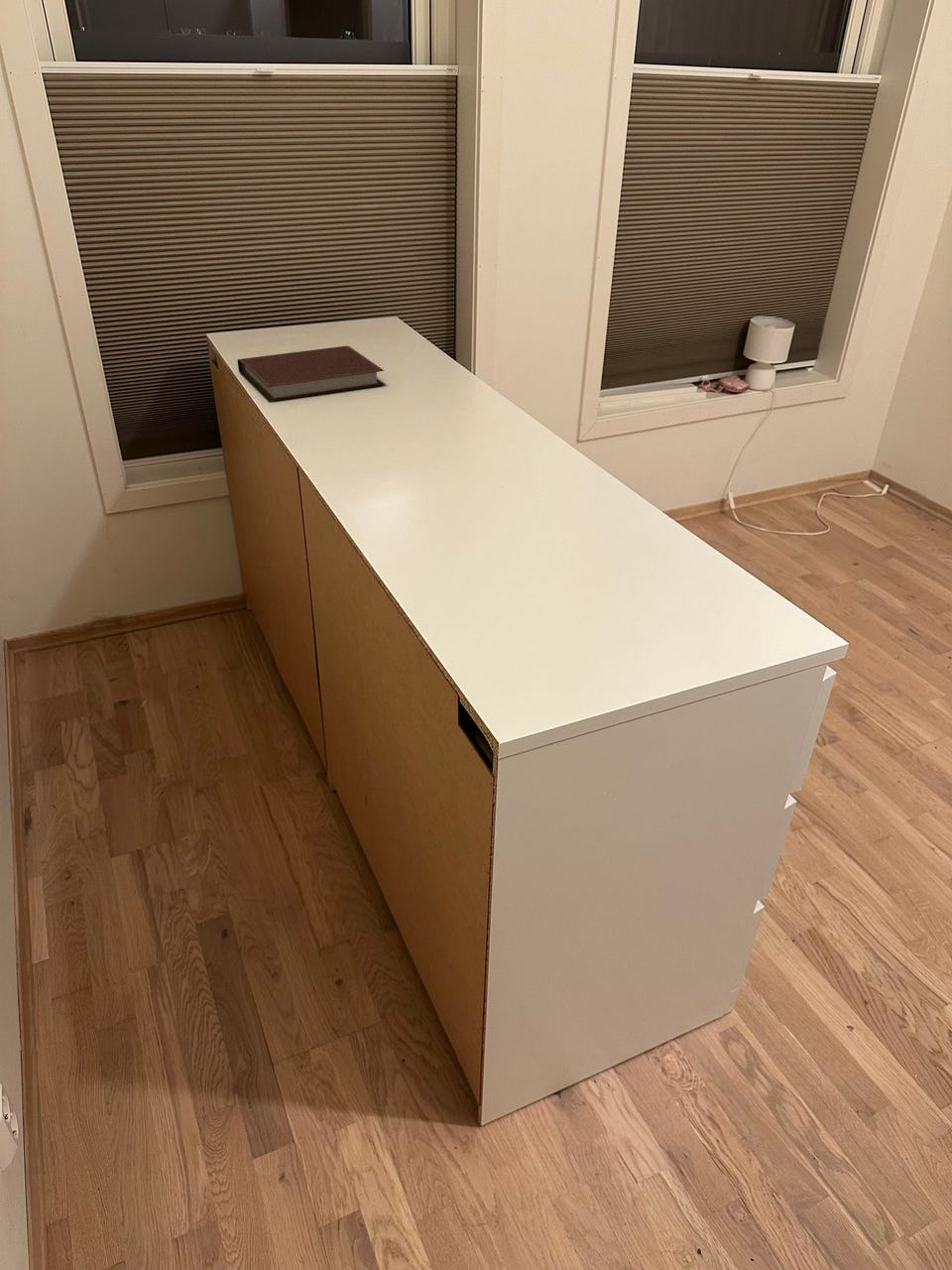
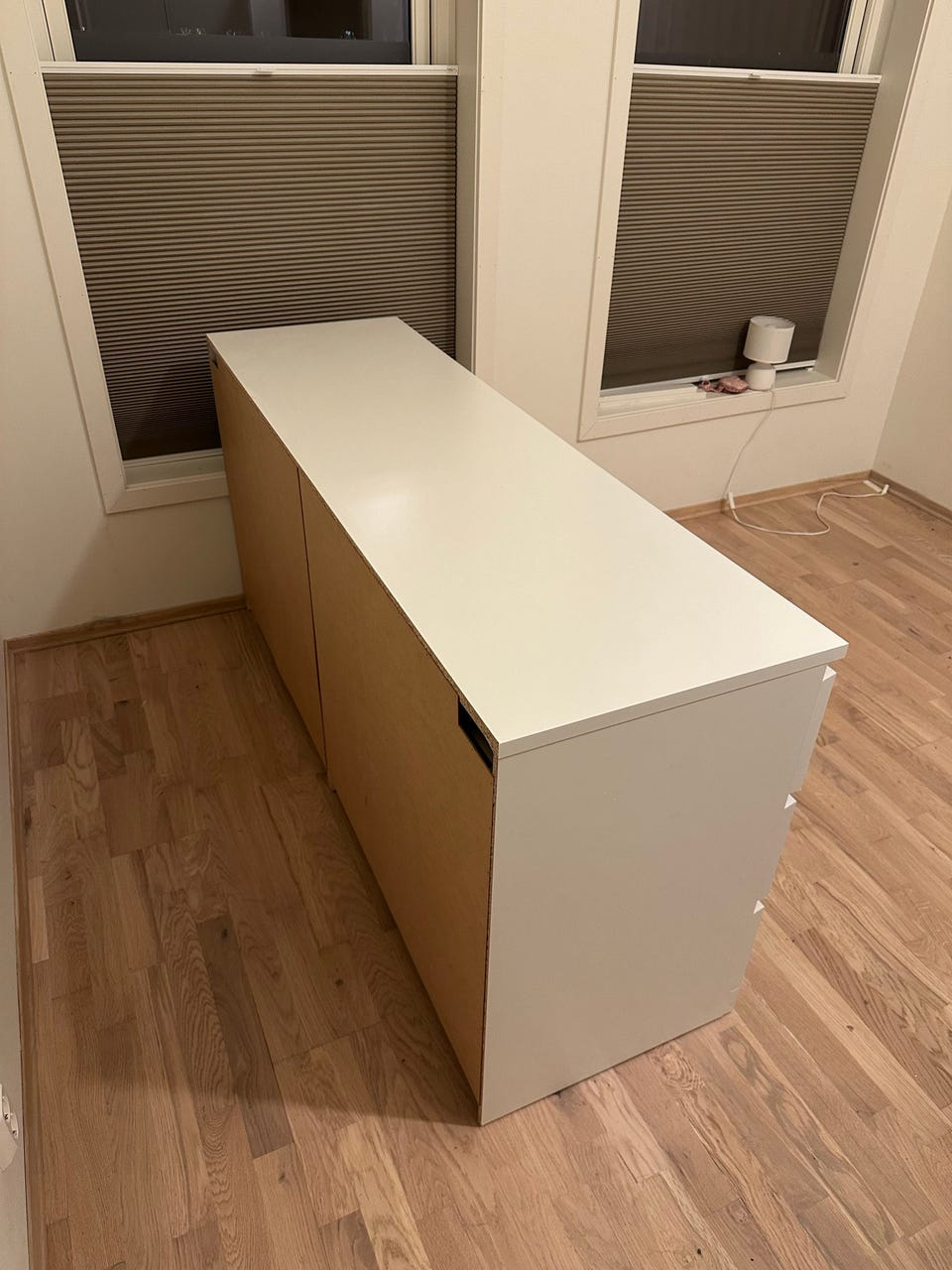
- notebook (309, 371)
